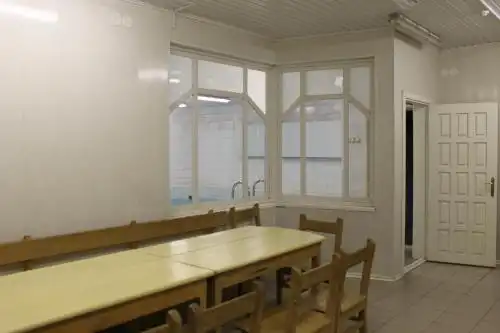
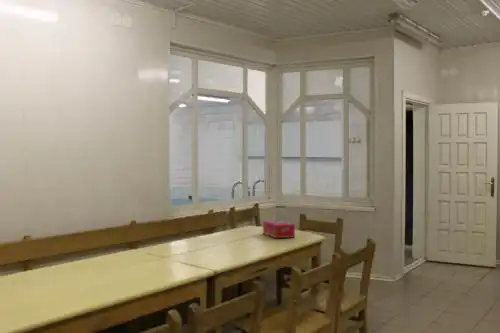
+ tissue box (278, 229)
